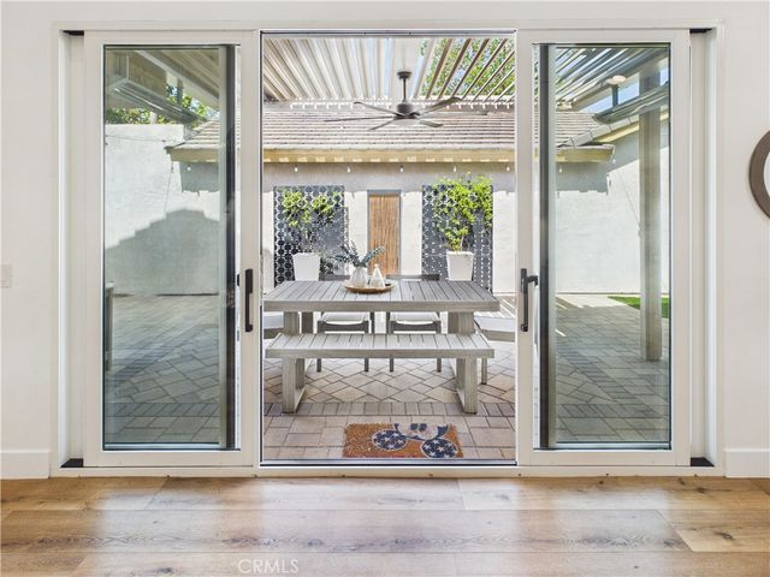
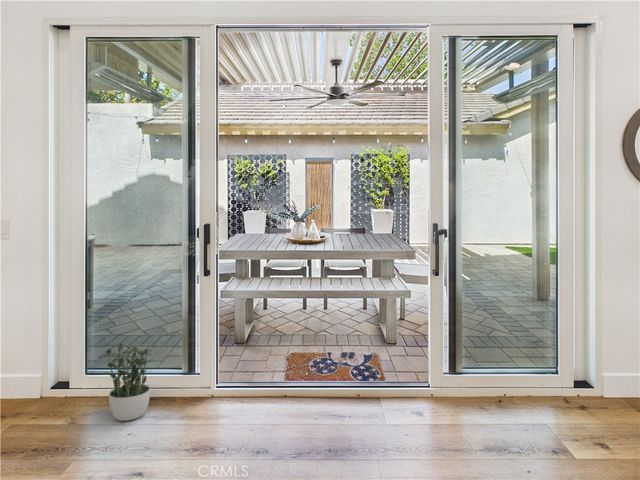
+ potted plant (127, 377)
